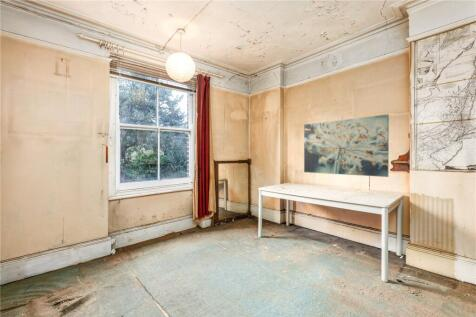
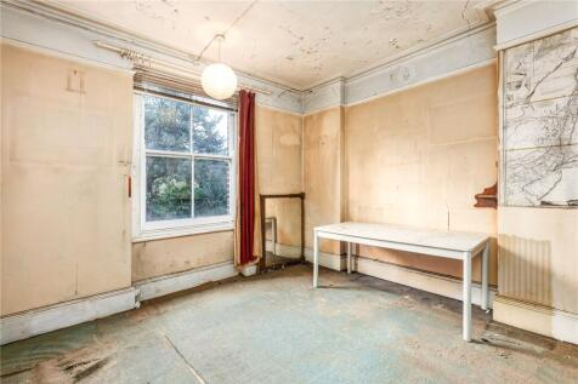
- wall art (340, 147)
